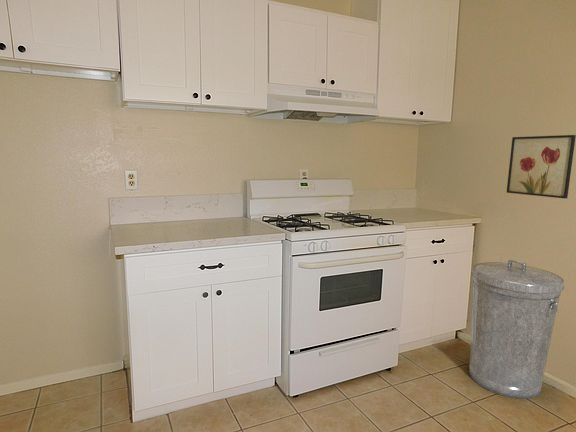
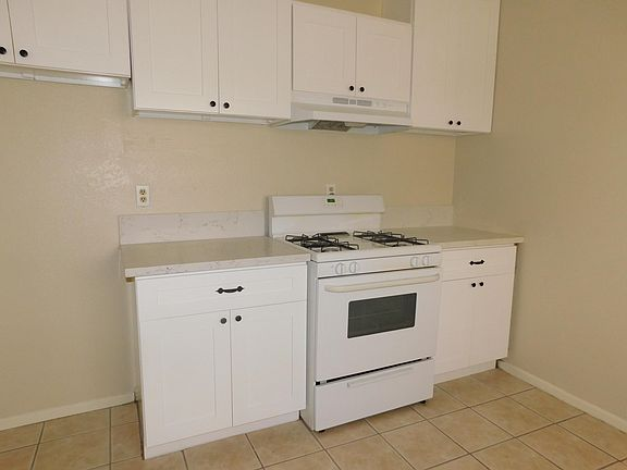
- wall art (539, 166)
- trash can (510, 321)
